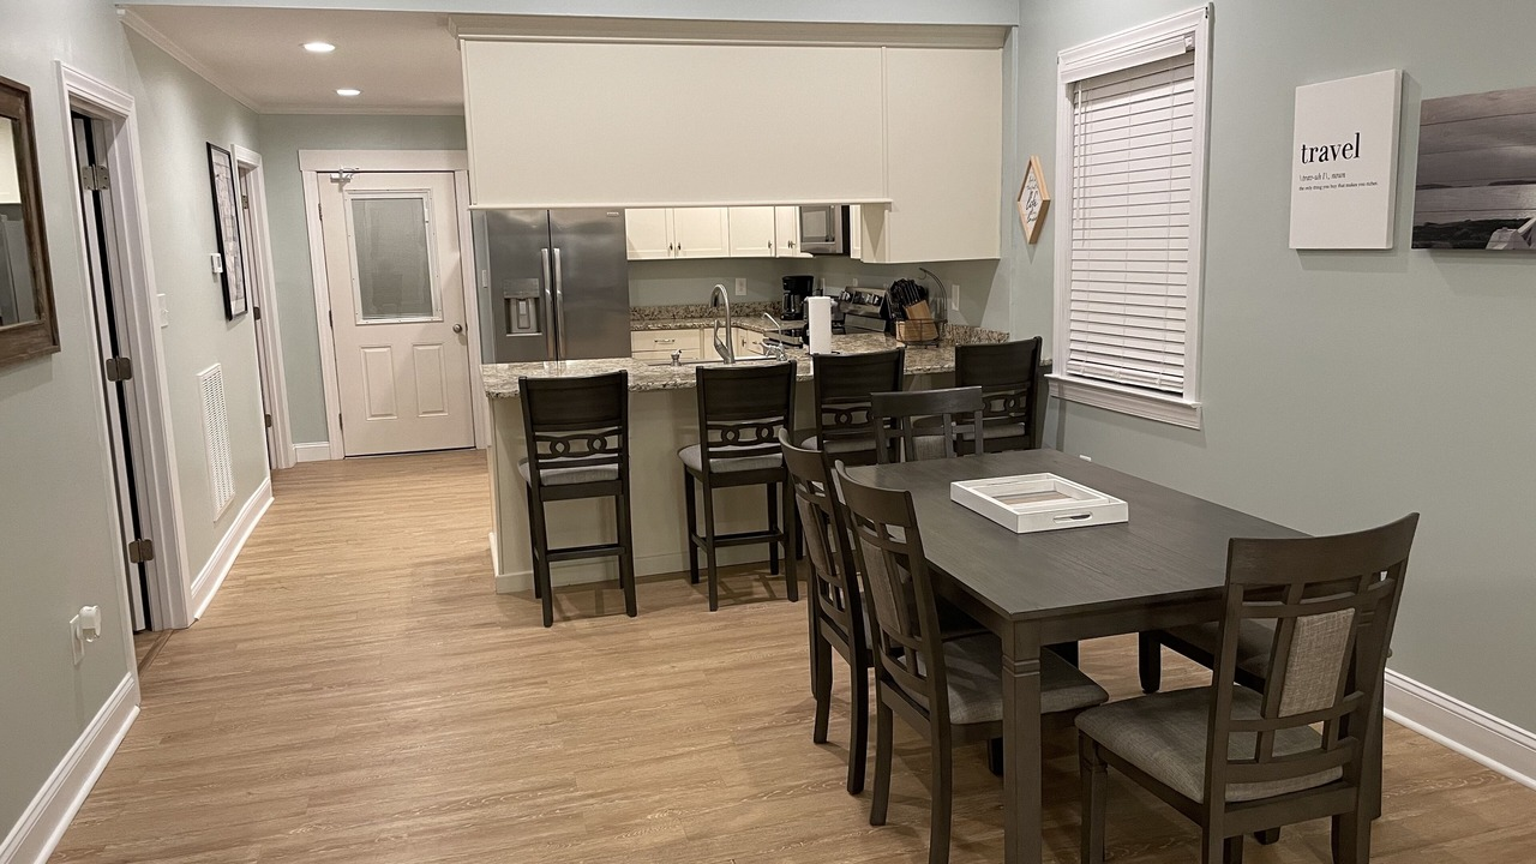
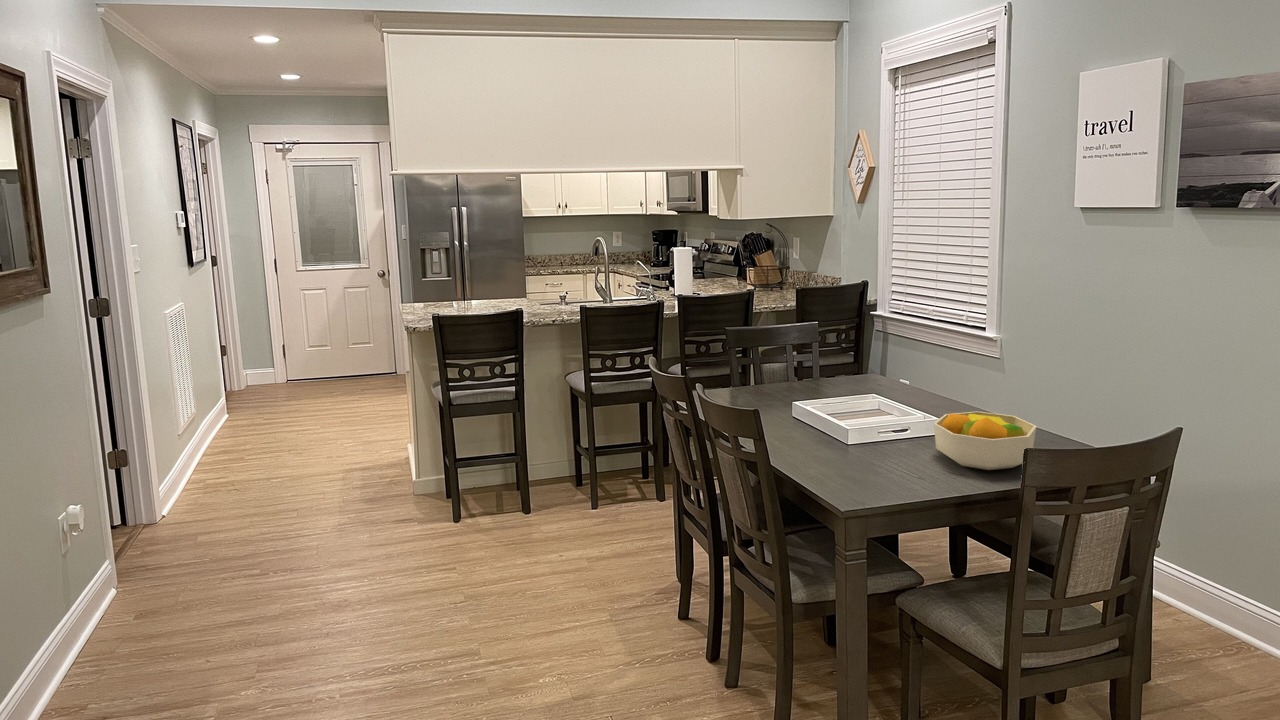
+ fruit bowl (984, 433)
